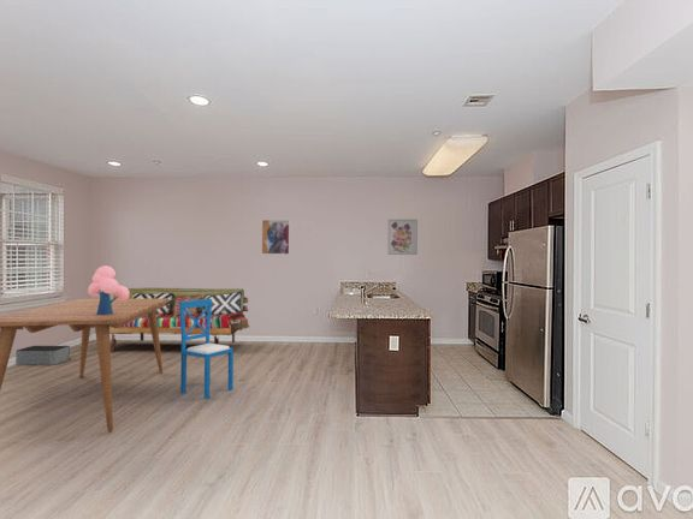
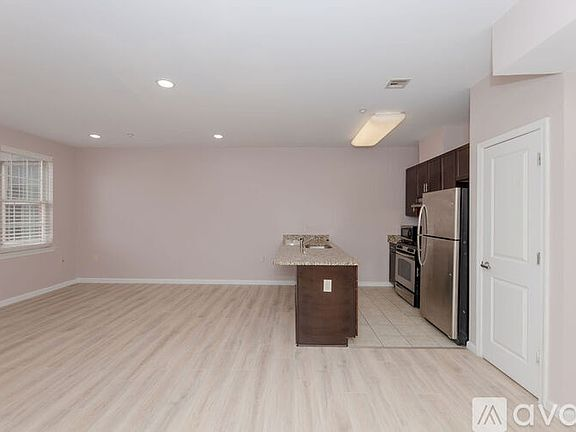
- dining chair (206, 345)
- storage bin (43, 354)
- wall art (276, 237)
- wall art (402, 237)
- sofa (176, 317)
- dining table (97, 351)
- bouquet (106, 288)
